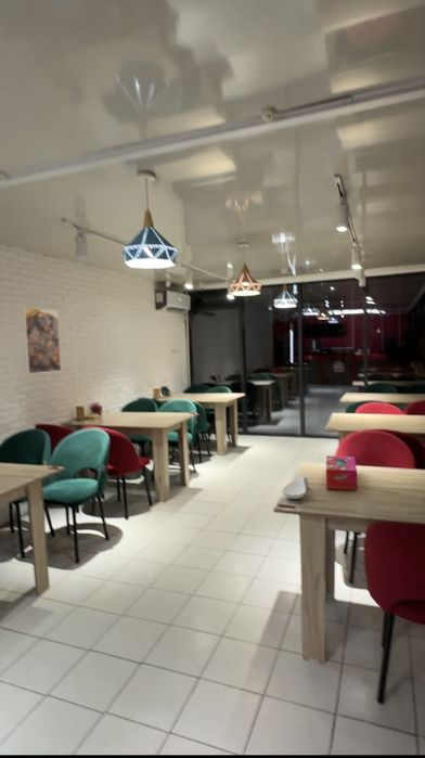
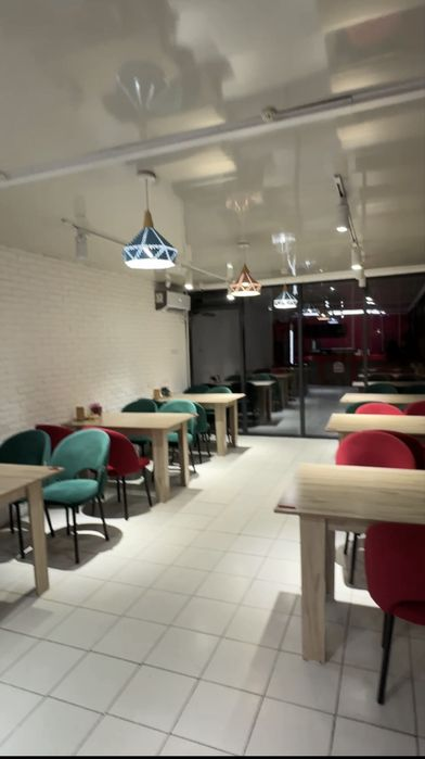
- spoon rest (297, 486)
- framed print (42, 341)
- tissue box (340, 472)
